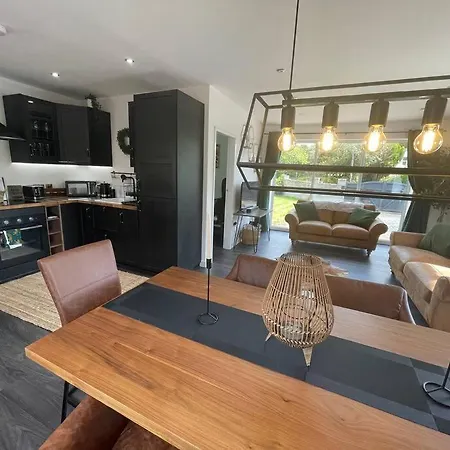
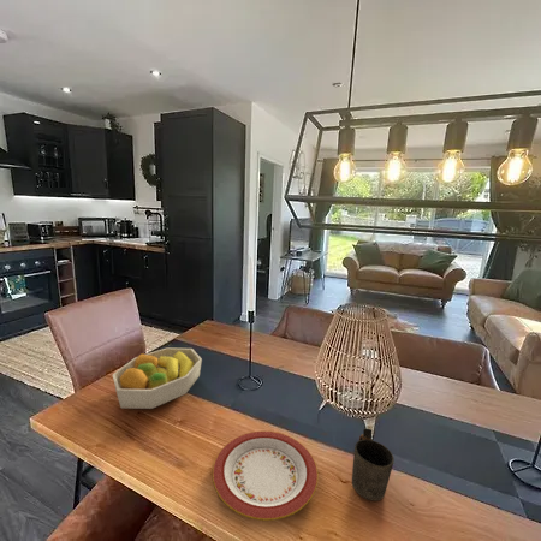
+ mug (373, 462)
+ fruit bowl (160, 373)
+ plate (264, 471)
